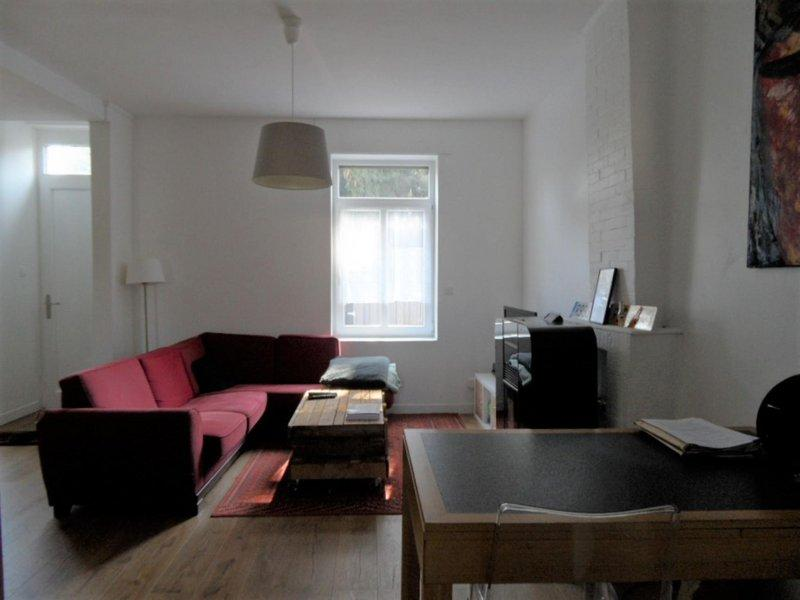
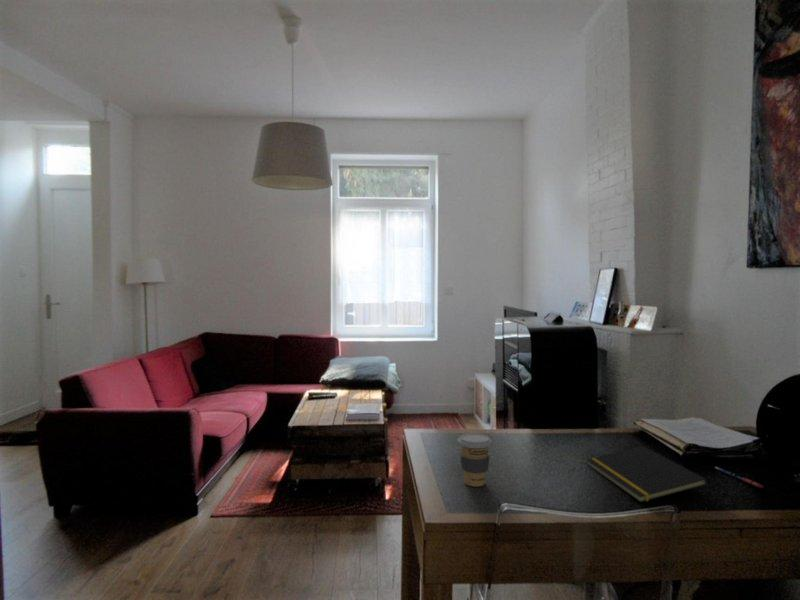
+ notepad (641, 471)
+ pen (737, 475)
+ coffee cup (474, 459)
